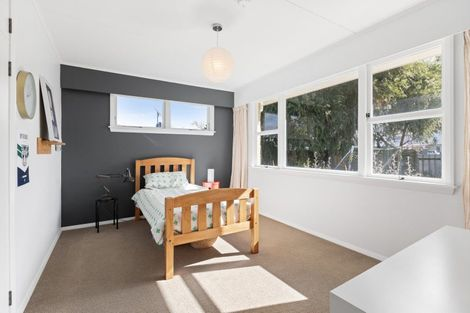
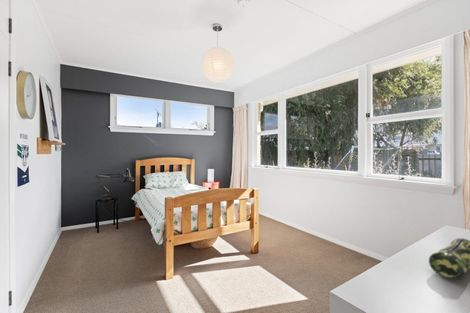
+ pencil case (454, 257)
